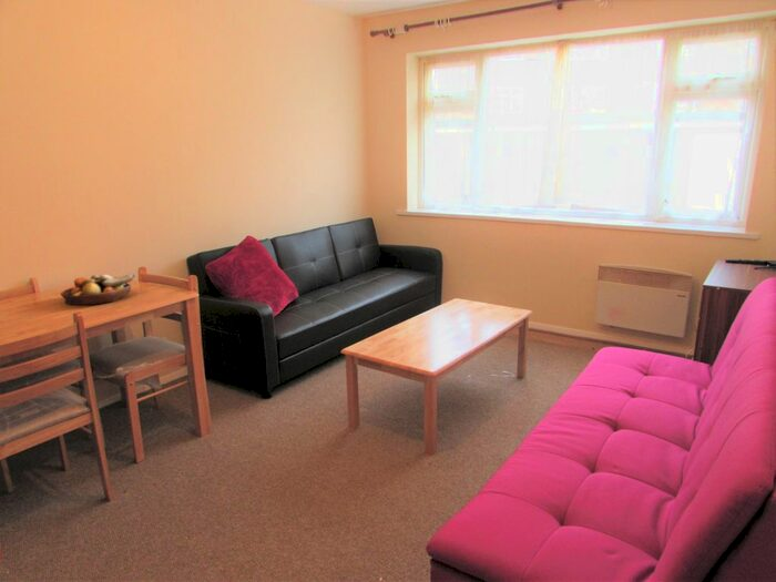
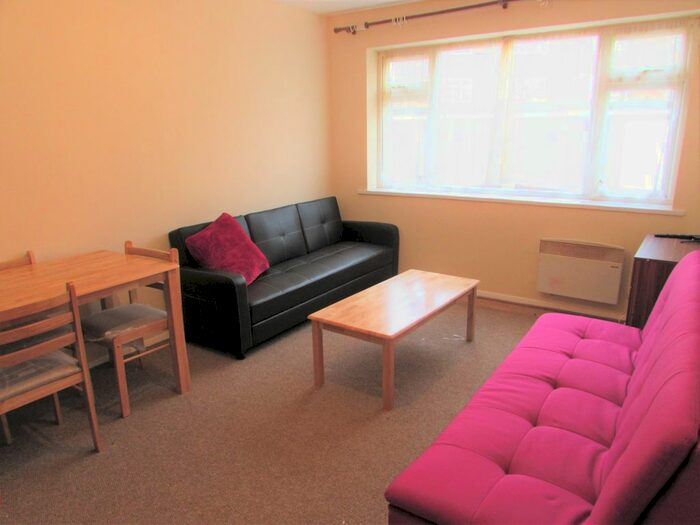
- fruit bowl (96, 286)
